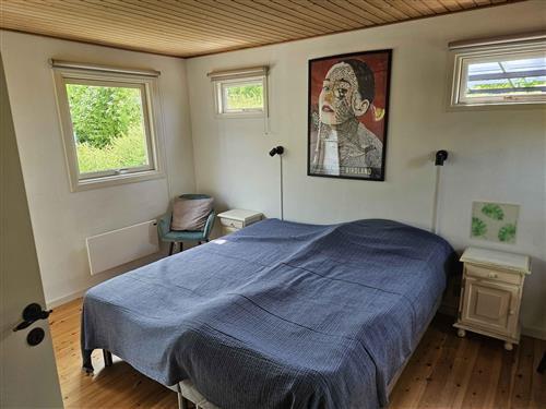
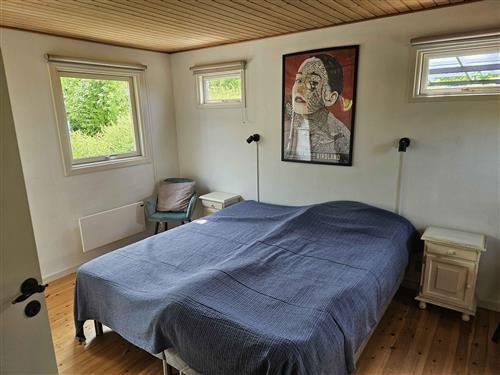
- wall art (494, 221)
